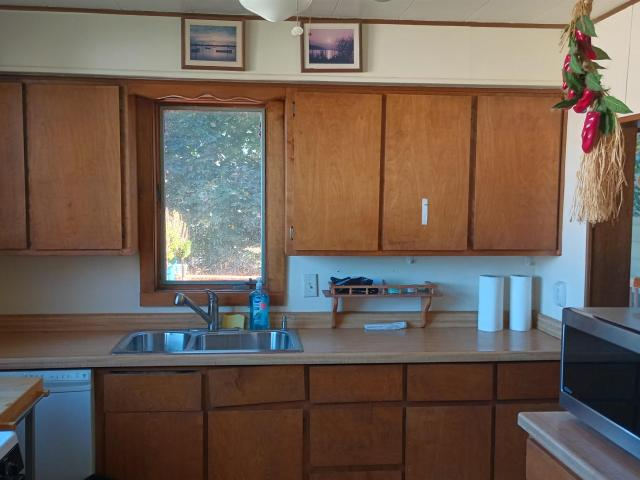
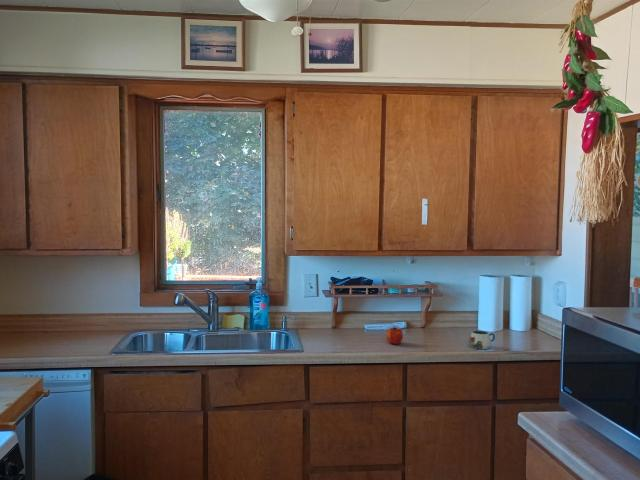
+ mug (482, 339)
+ fruit (394, 334)
